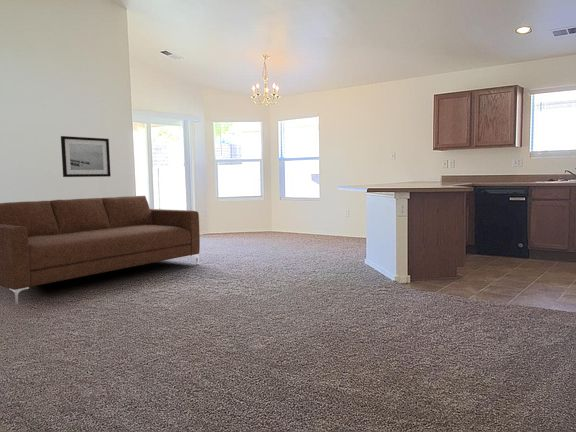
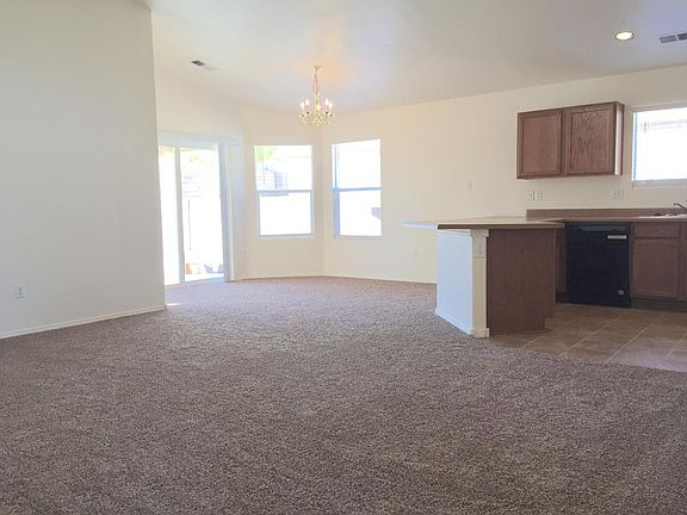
- wall art (86, 157)
- sofa (96, 237)
